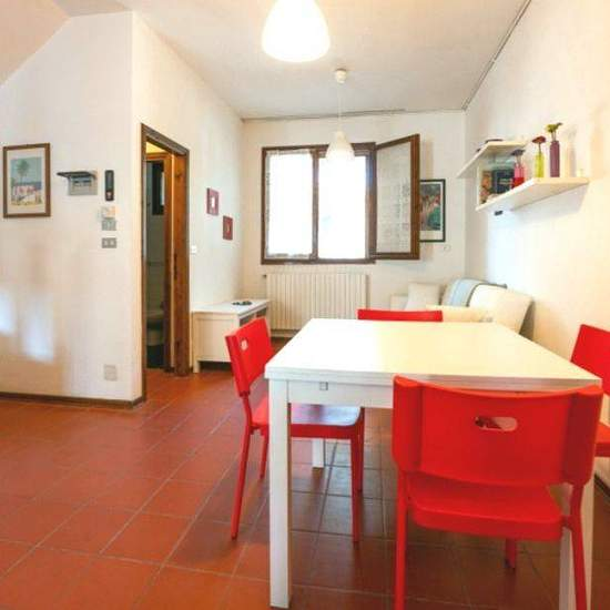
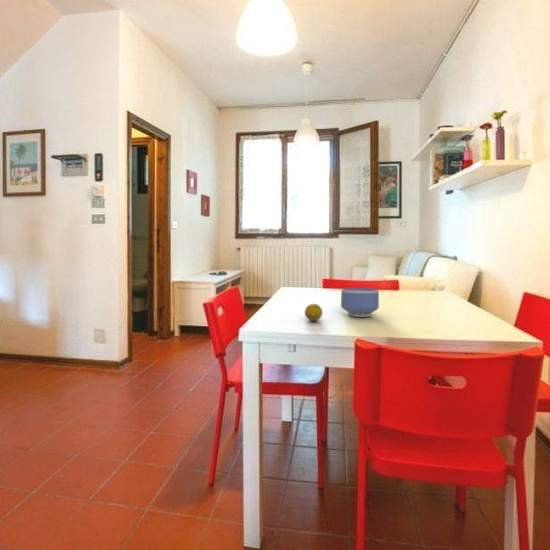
+ bowl (359, 302)
+ fruit (313, 312)
